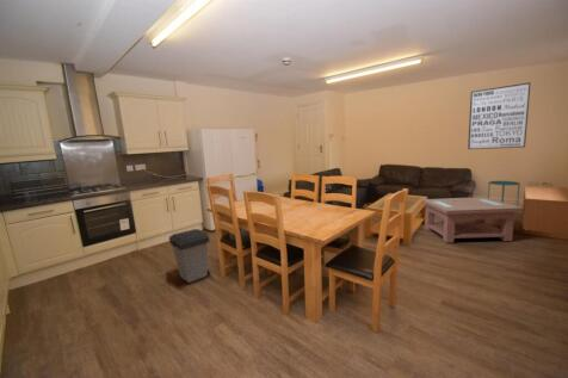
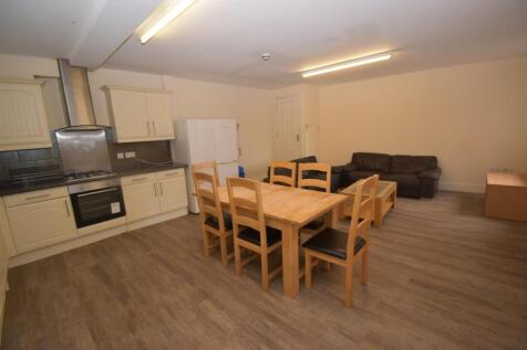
- coffee table (465, 218)
- side table (502, 196)
- wall art (496, 118)
- trash can (190, 254)
